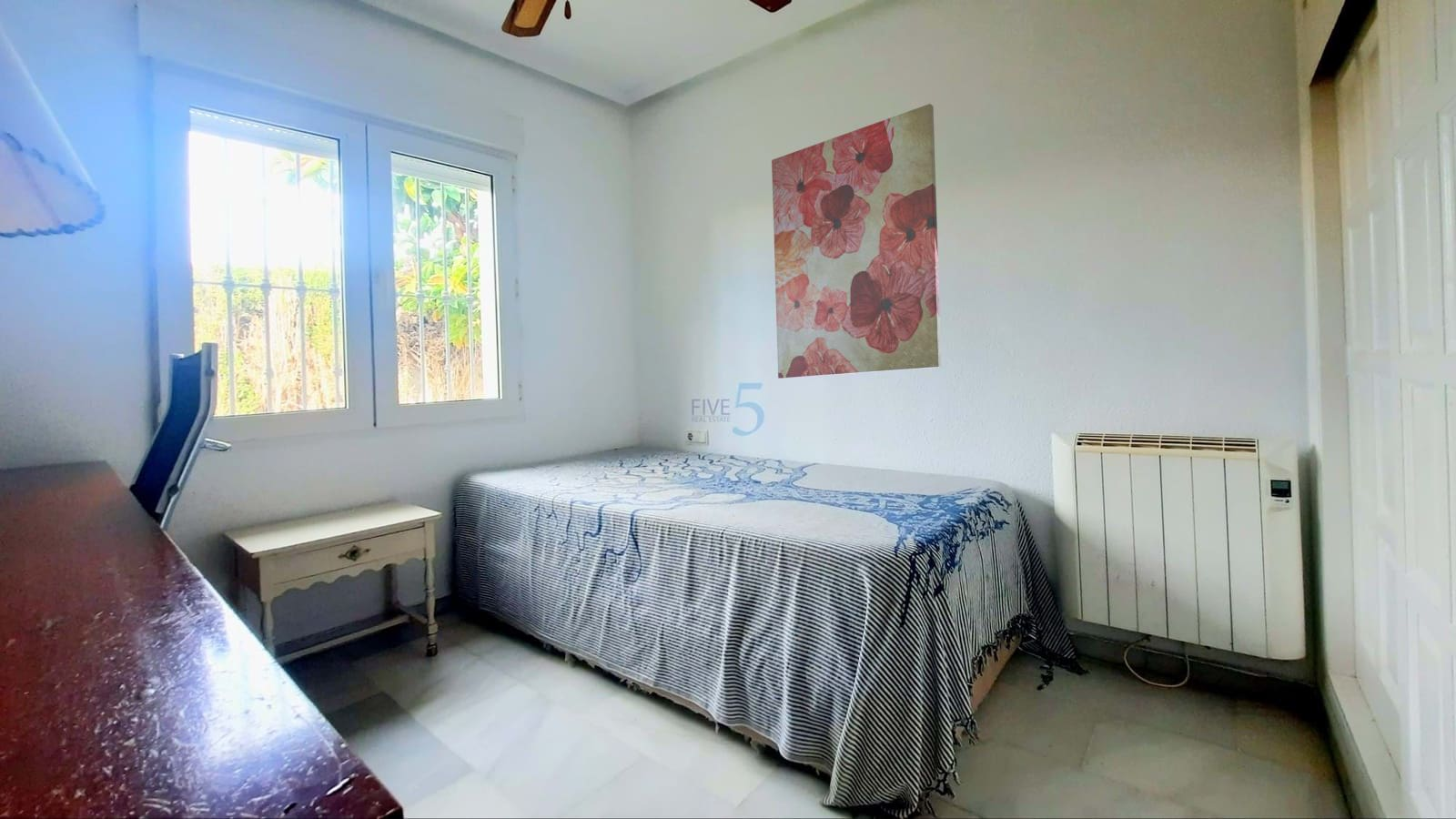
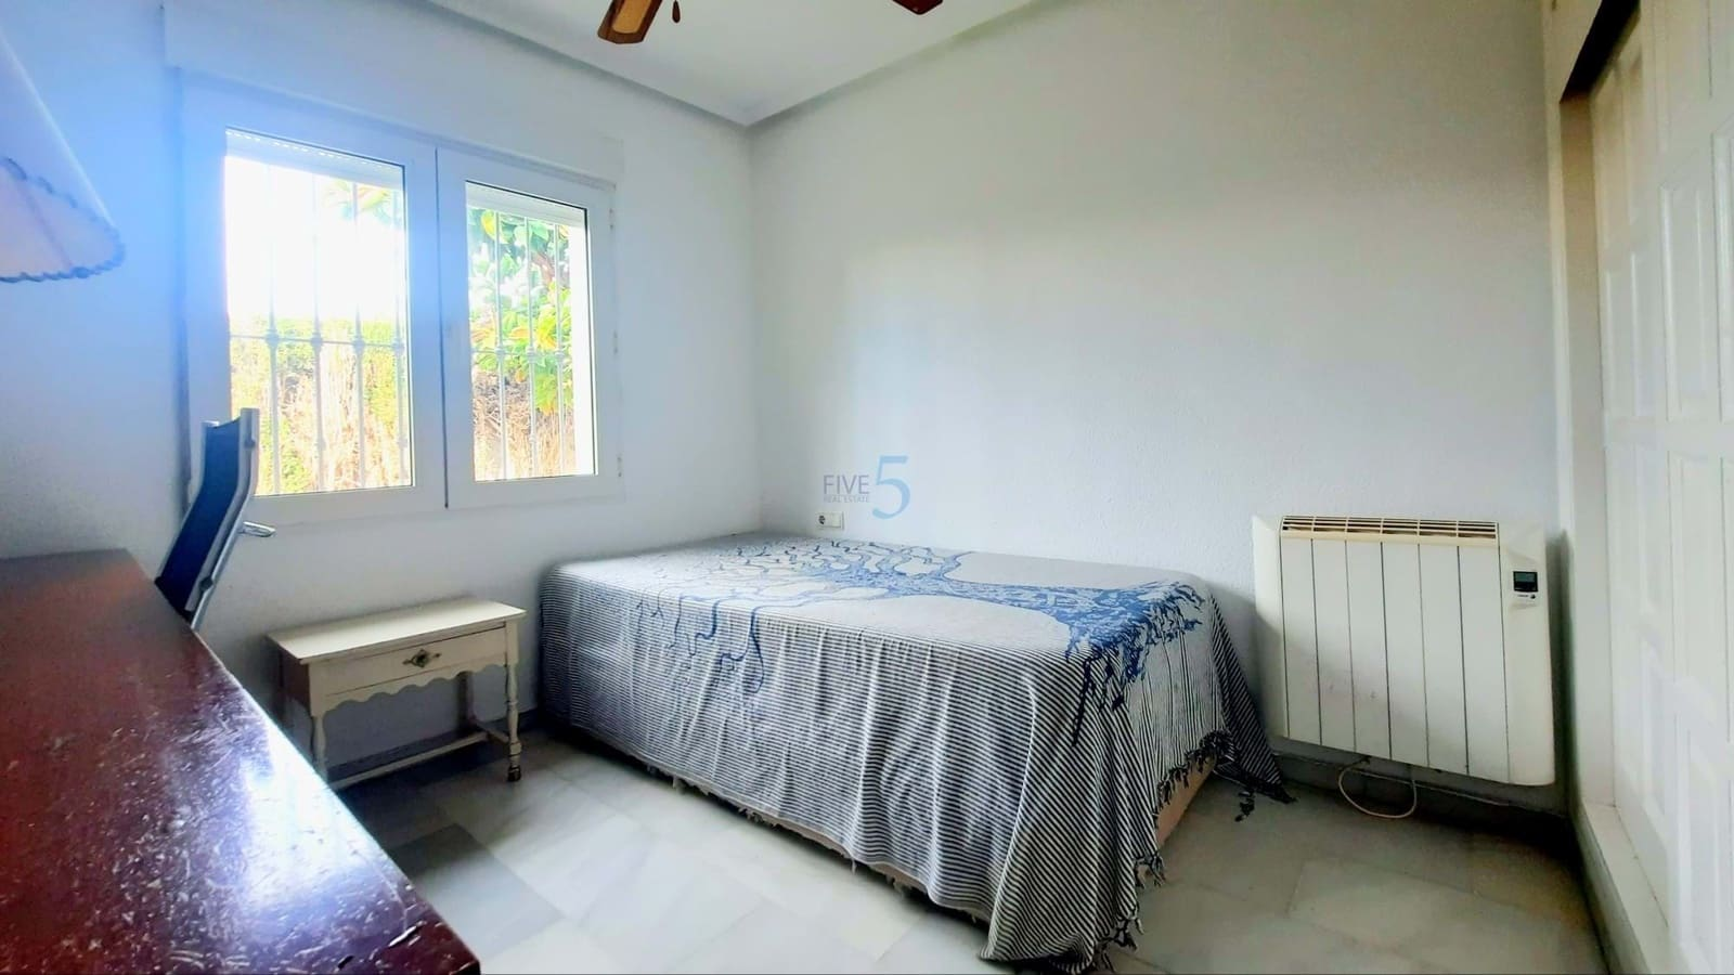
- wall art (848, 254)
